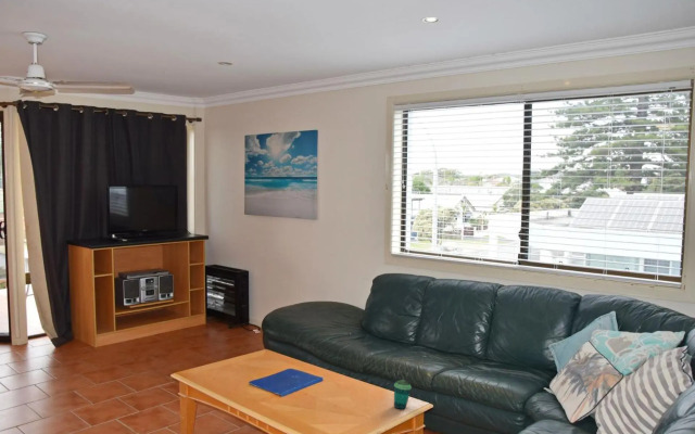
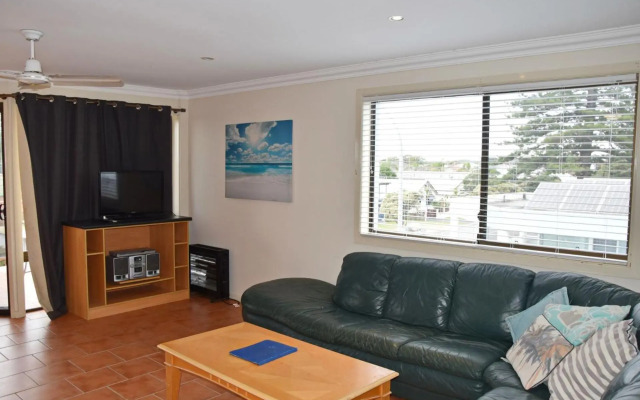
- cup (402, 394)
